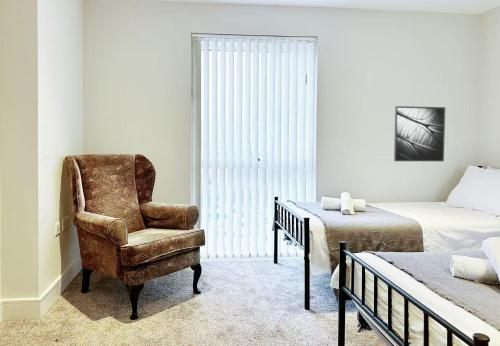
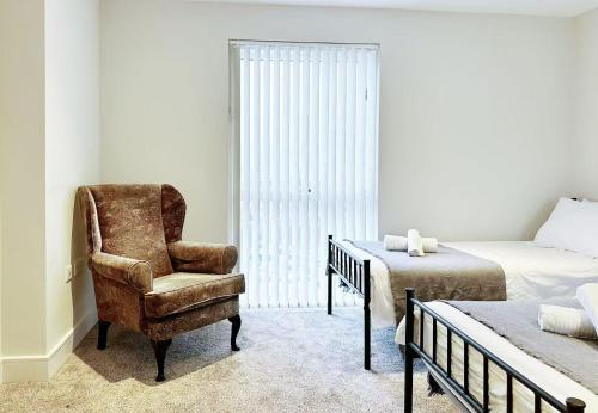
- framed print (419, 134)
